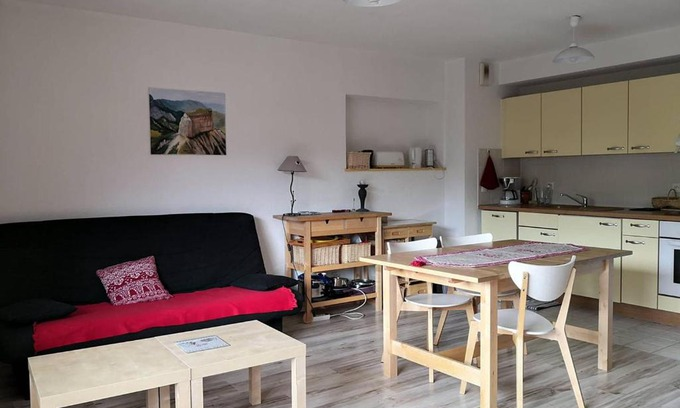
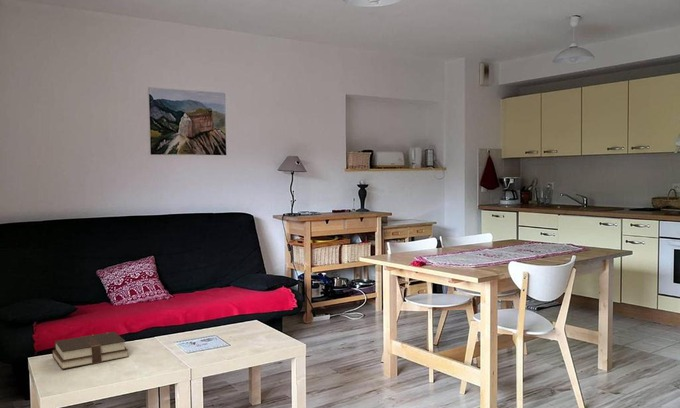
+ bible (90, 348)
